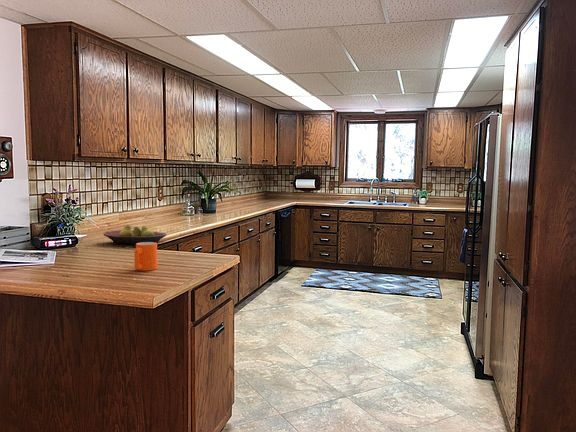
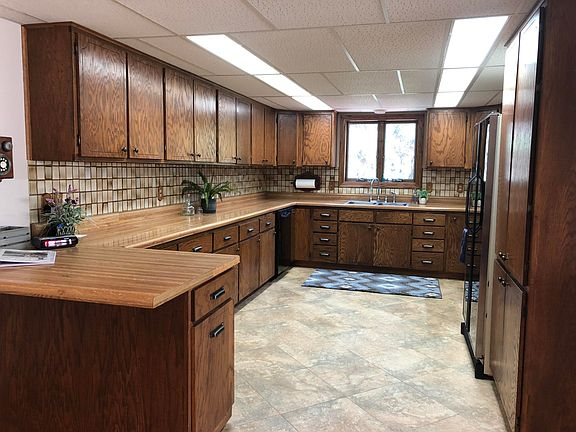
- mug (146, 256)
- fruit bowl (135, 234)
